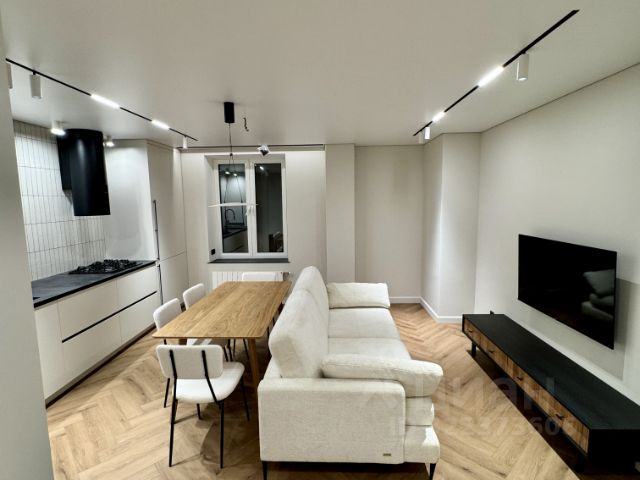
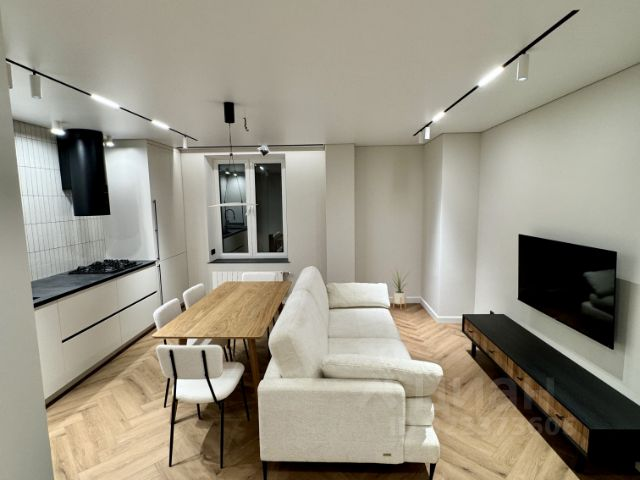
+ house plant (399, 286)
